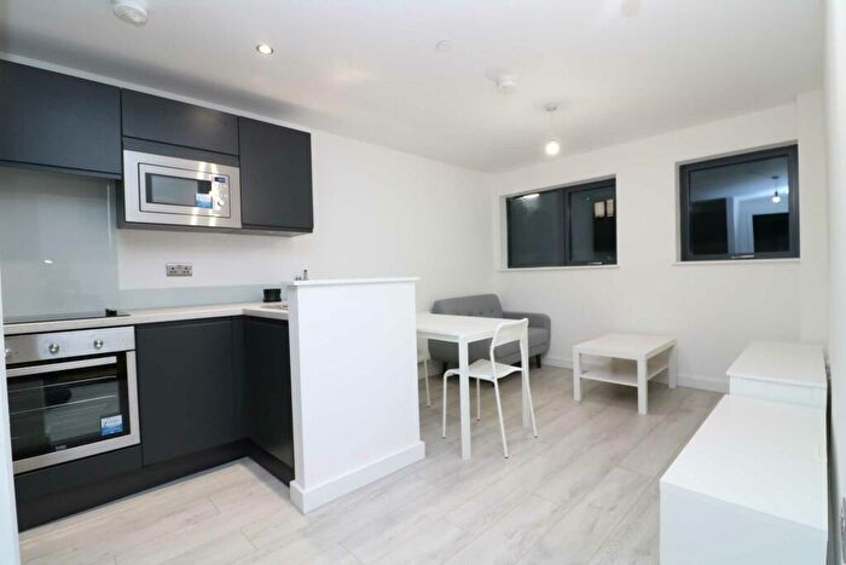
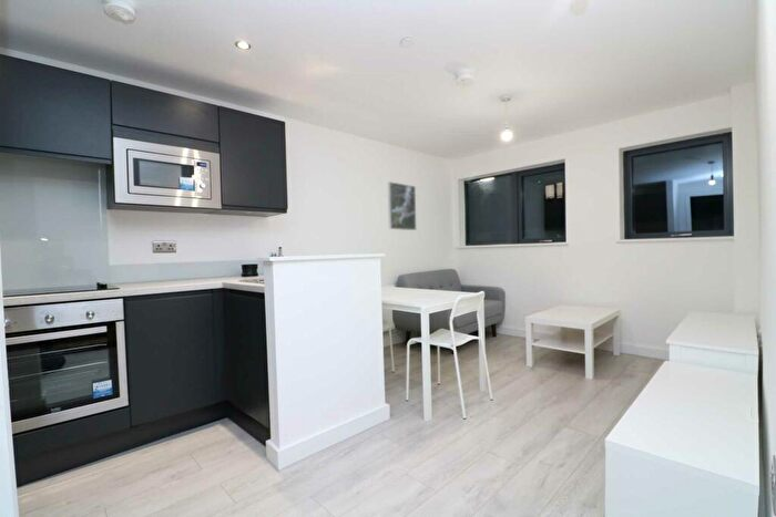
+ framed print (402, 206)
